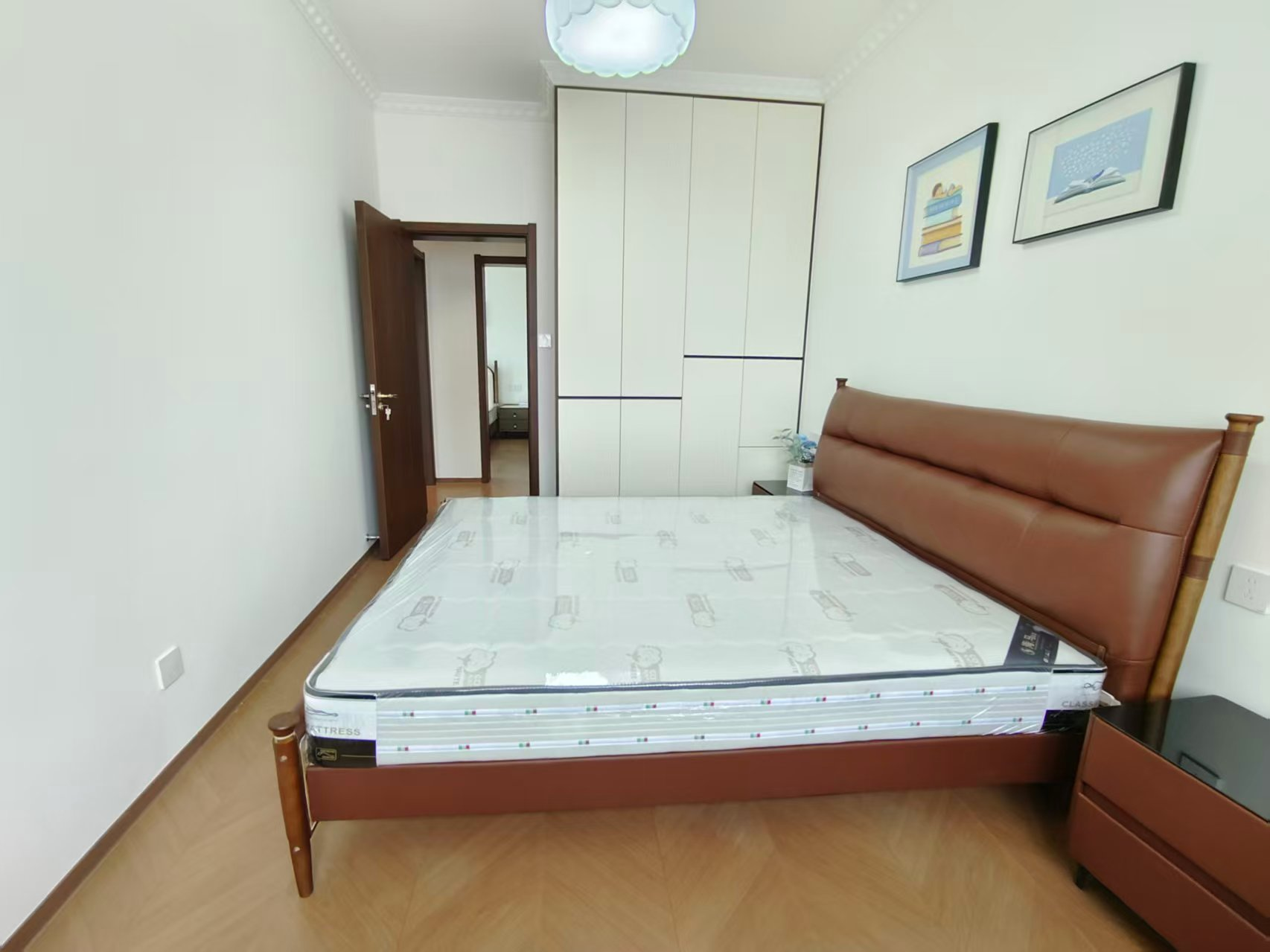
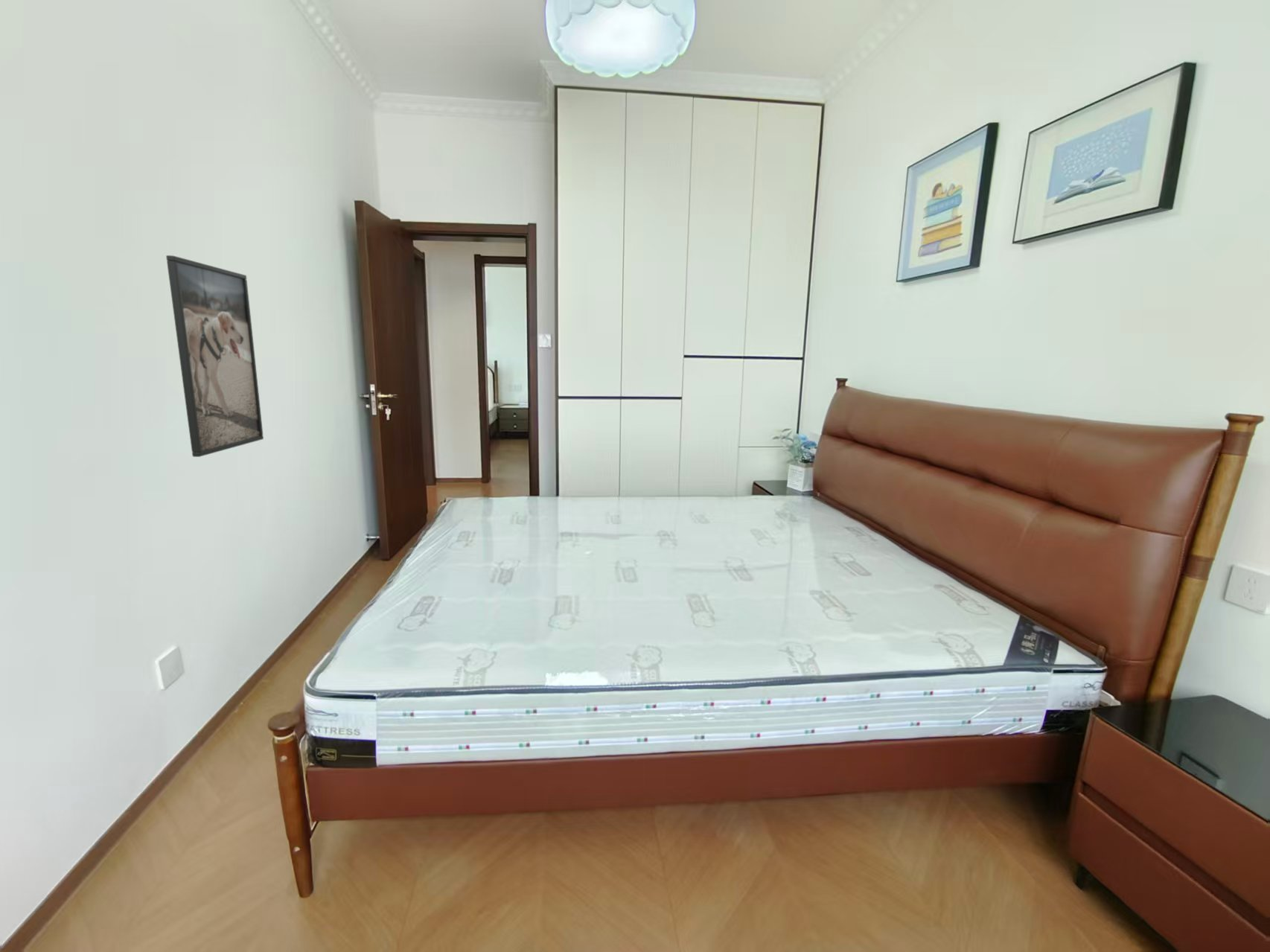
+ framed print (221, 360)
